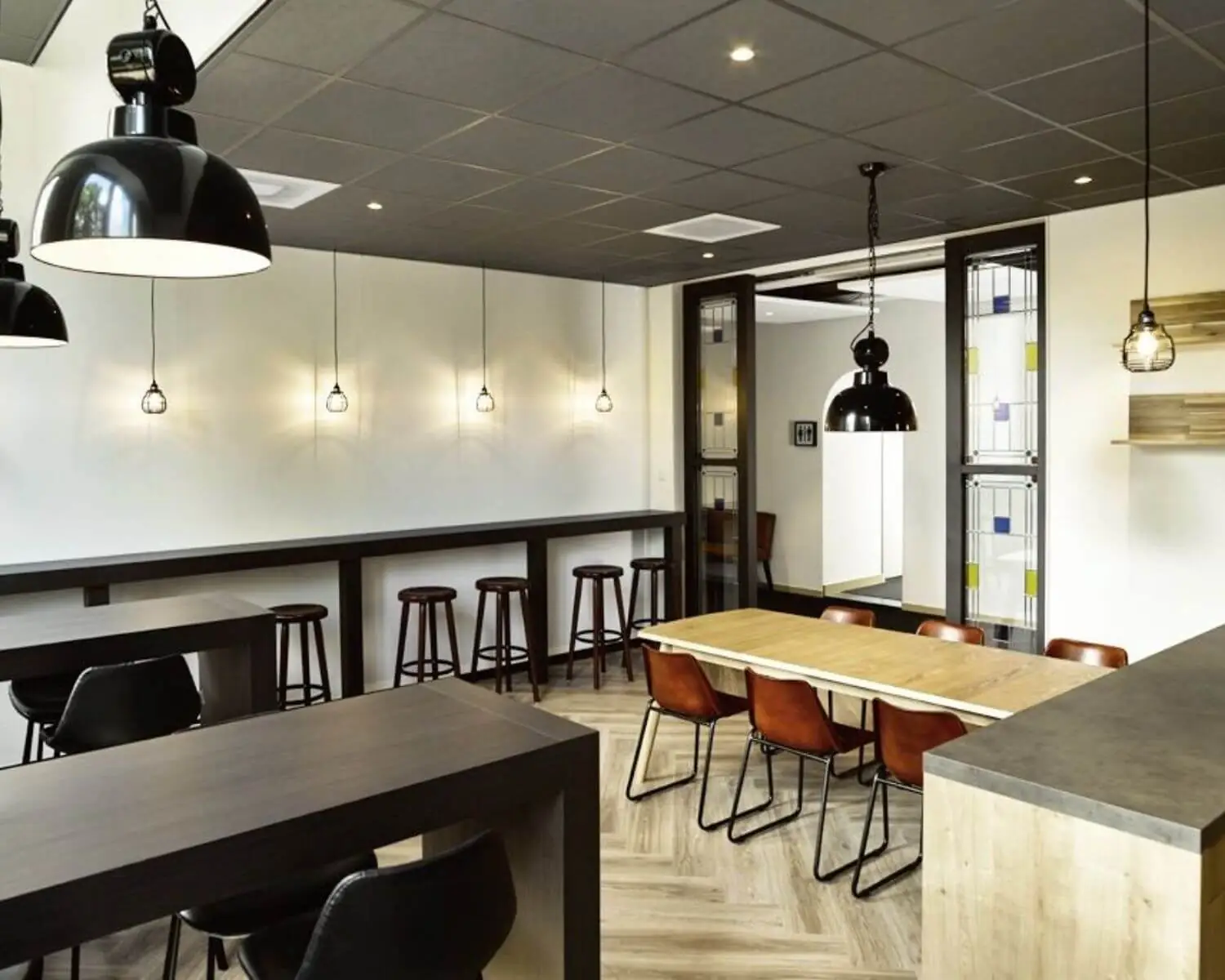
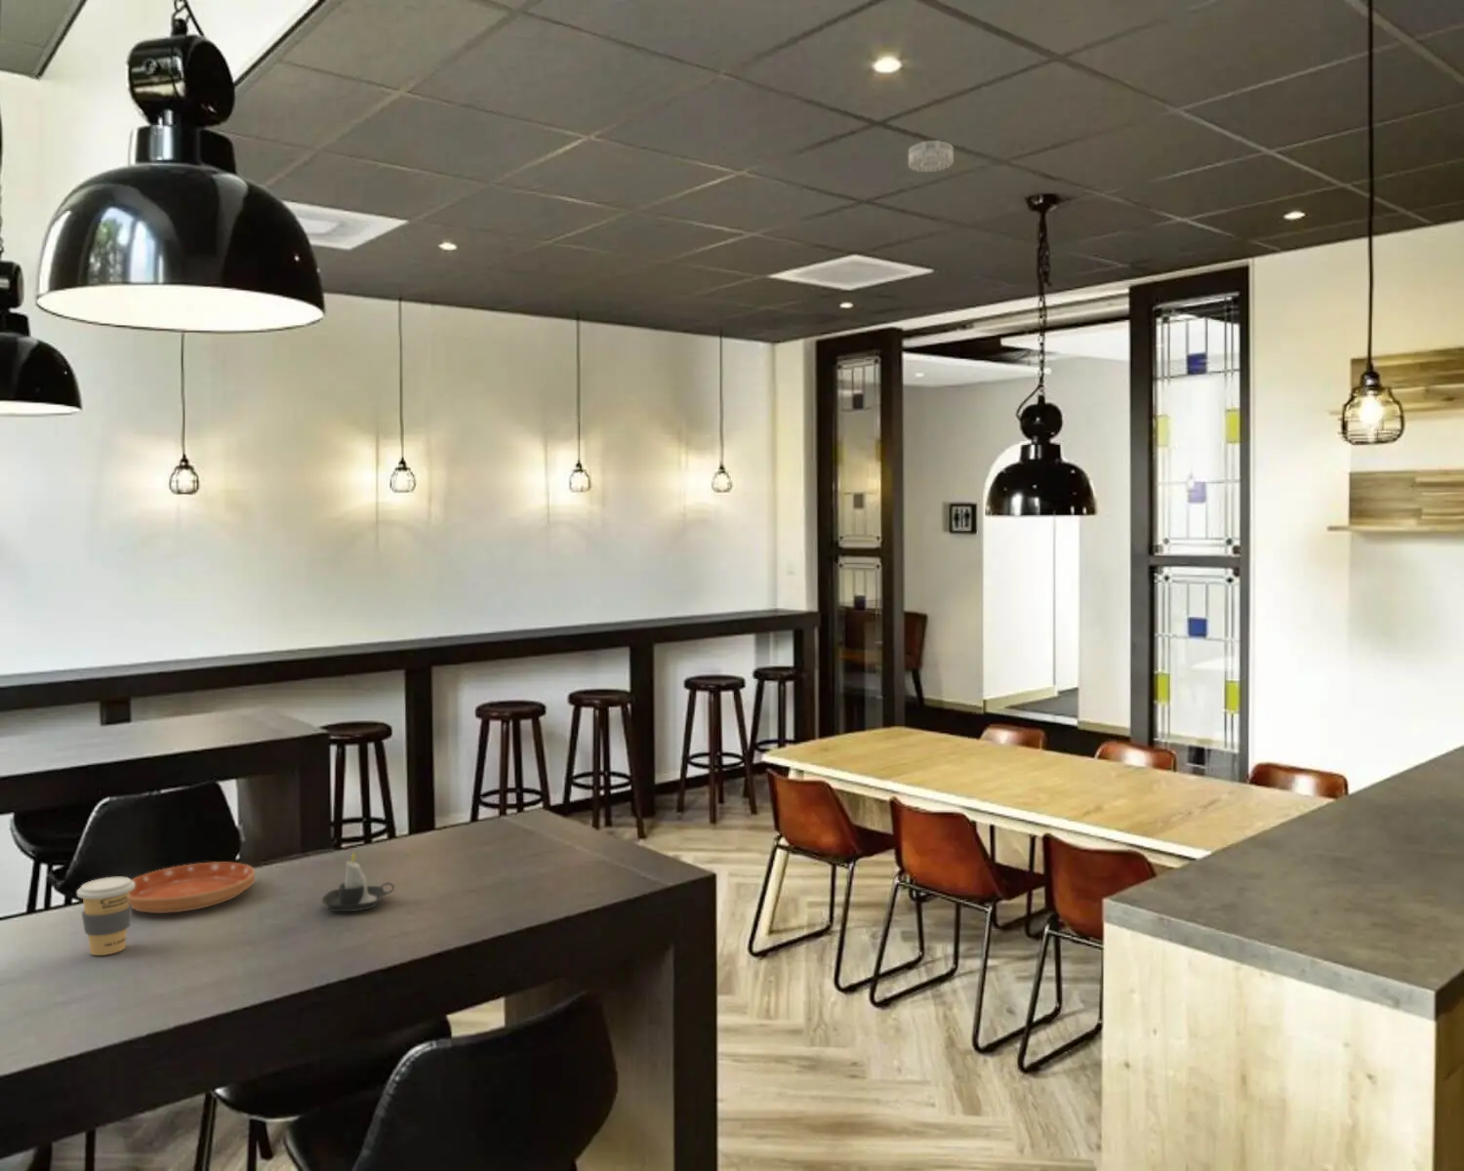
+ candle (357, 876)
+ smoke detector (930, 155)
+ coffee cup (106, 916)
+ saucer (189, 888)
